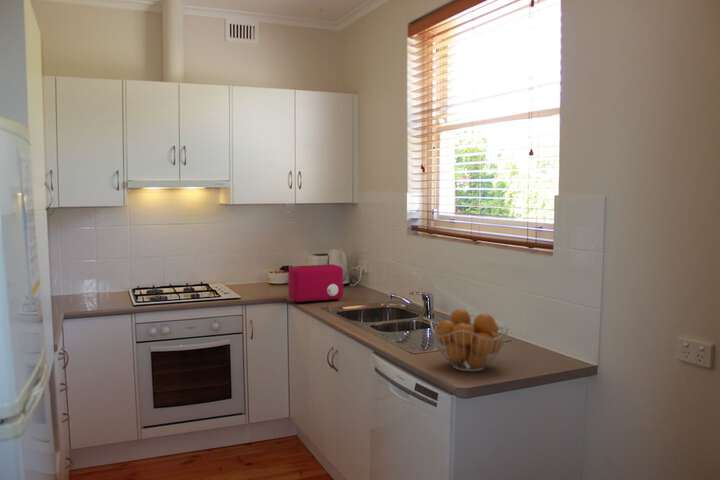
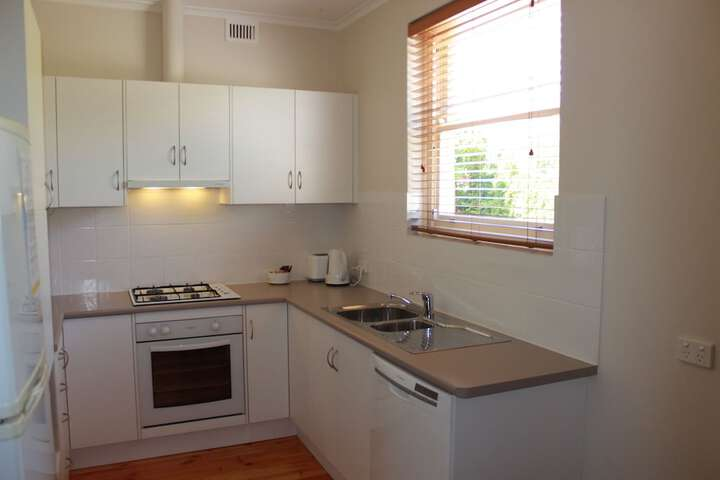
- toaster (316, 283)
- fruit basket (468, 339)
